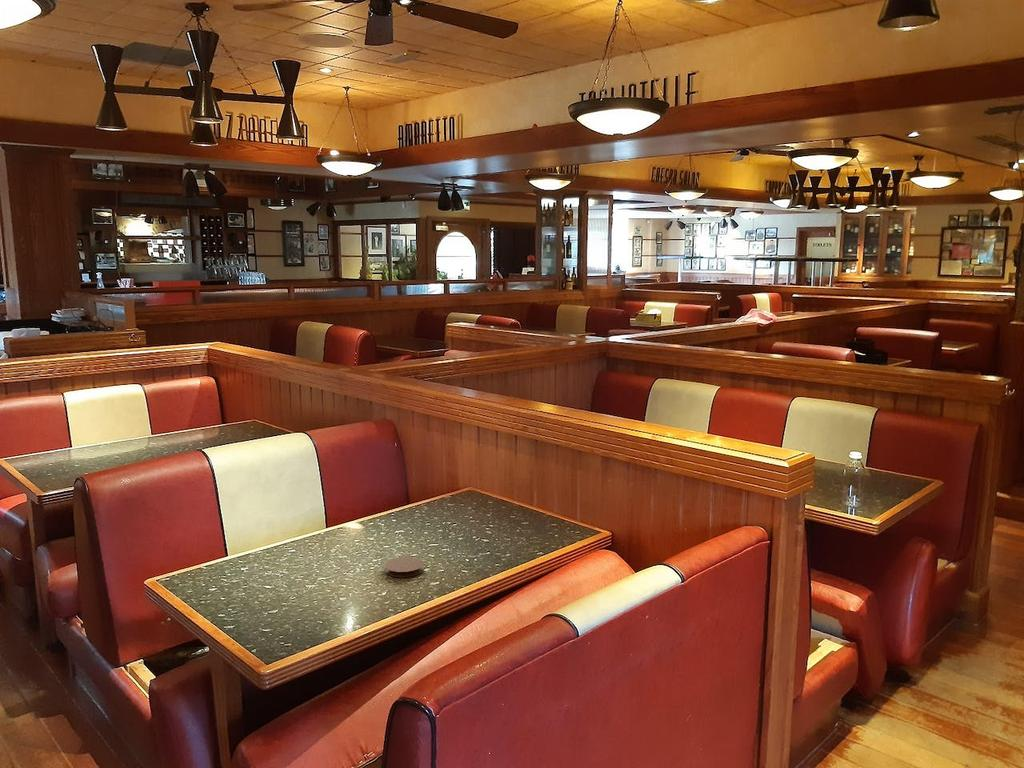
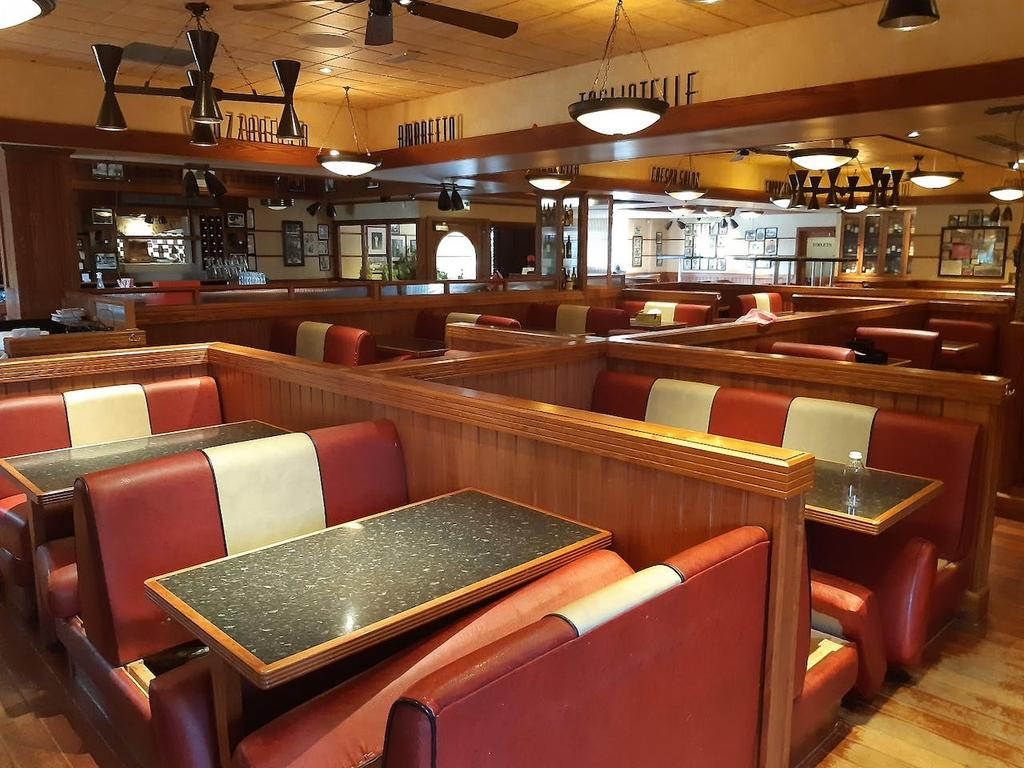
- coaster (404, 566)
